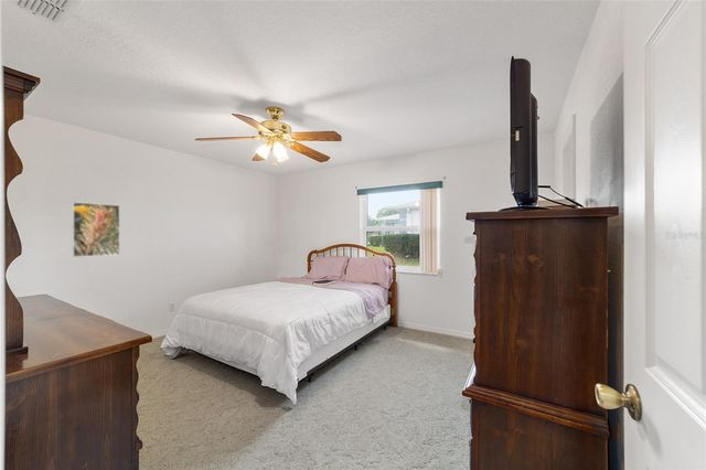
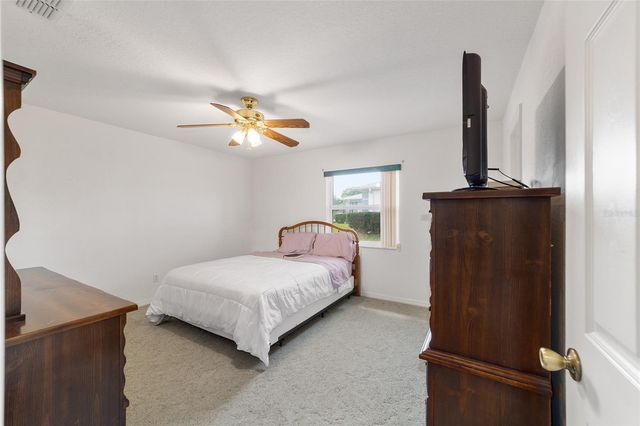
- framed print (97, 229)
